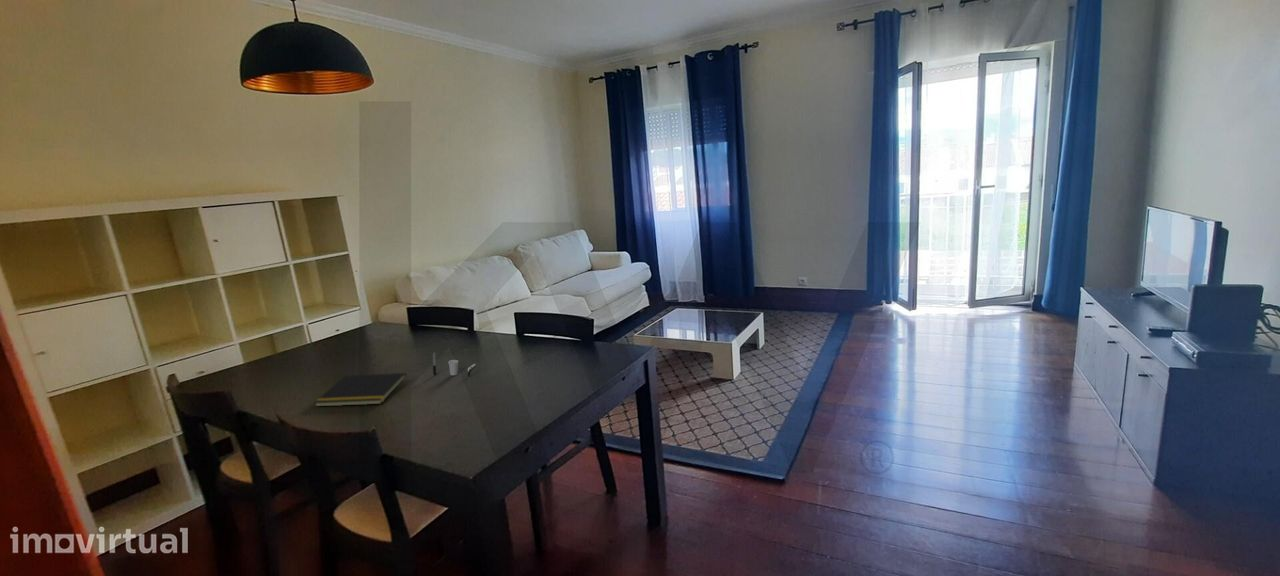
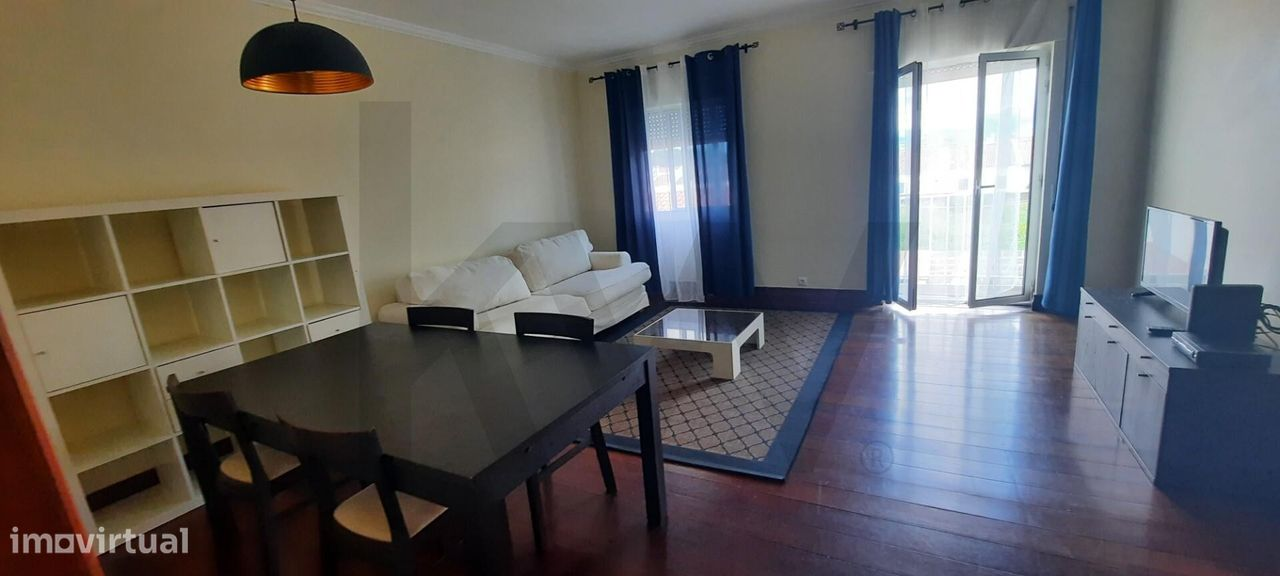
- cup (451, 363)
- notepad (362, 389)
